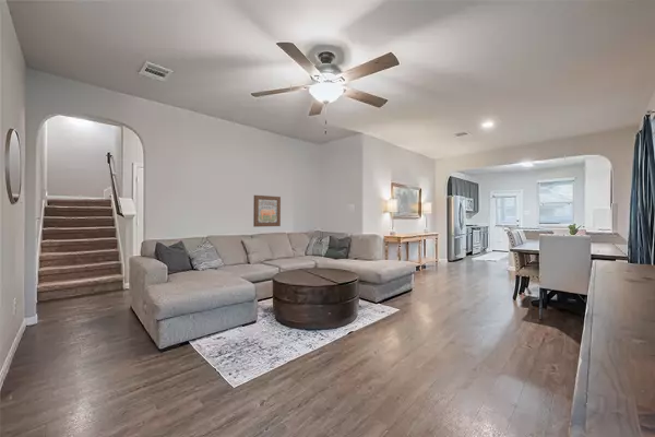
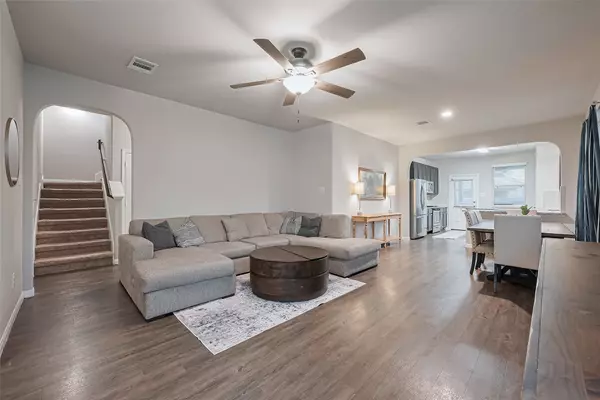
- wall art (267, 211)
